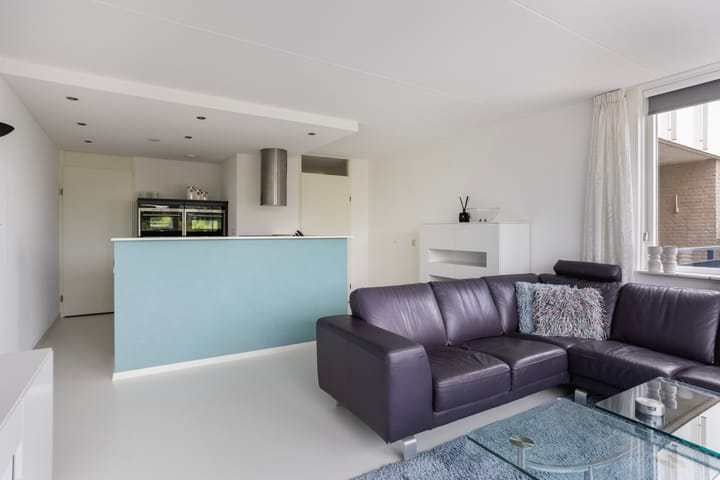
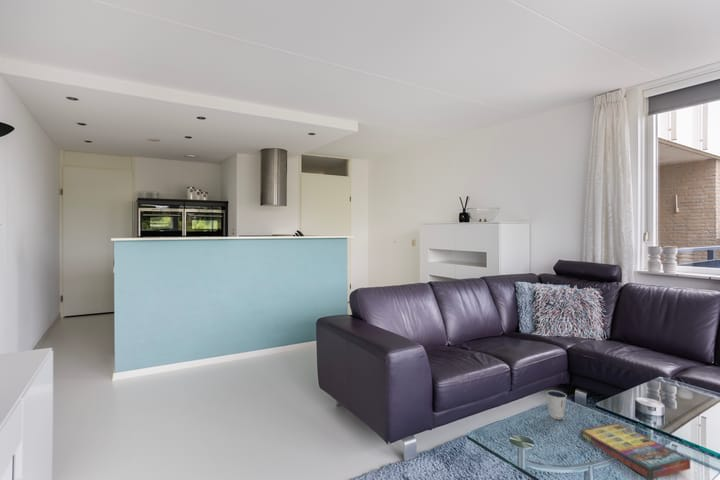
+ game compilation box (631, 448)
+ dixie cup (556, 405)
